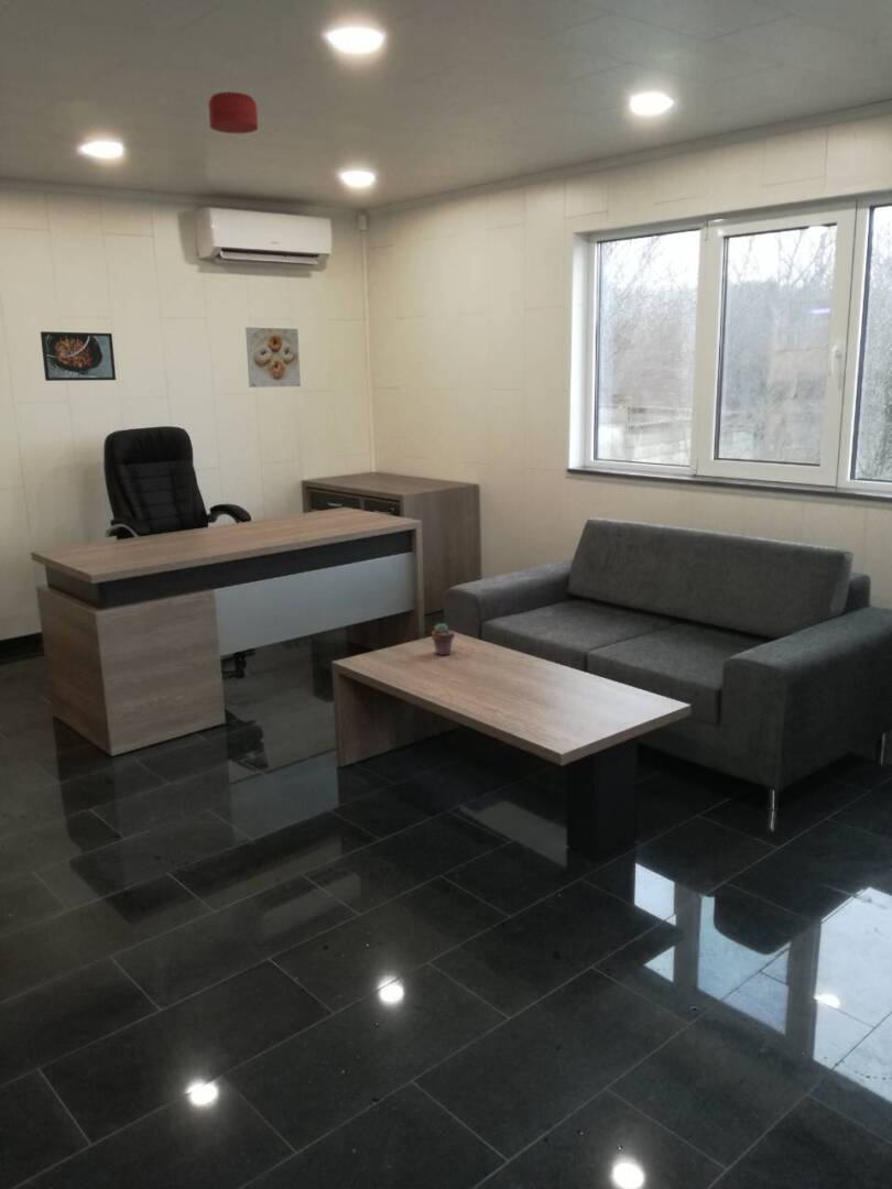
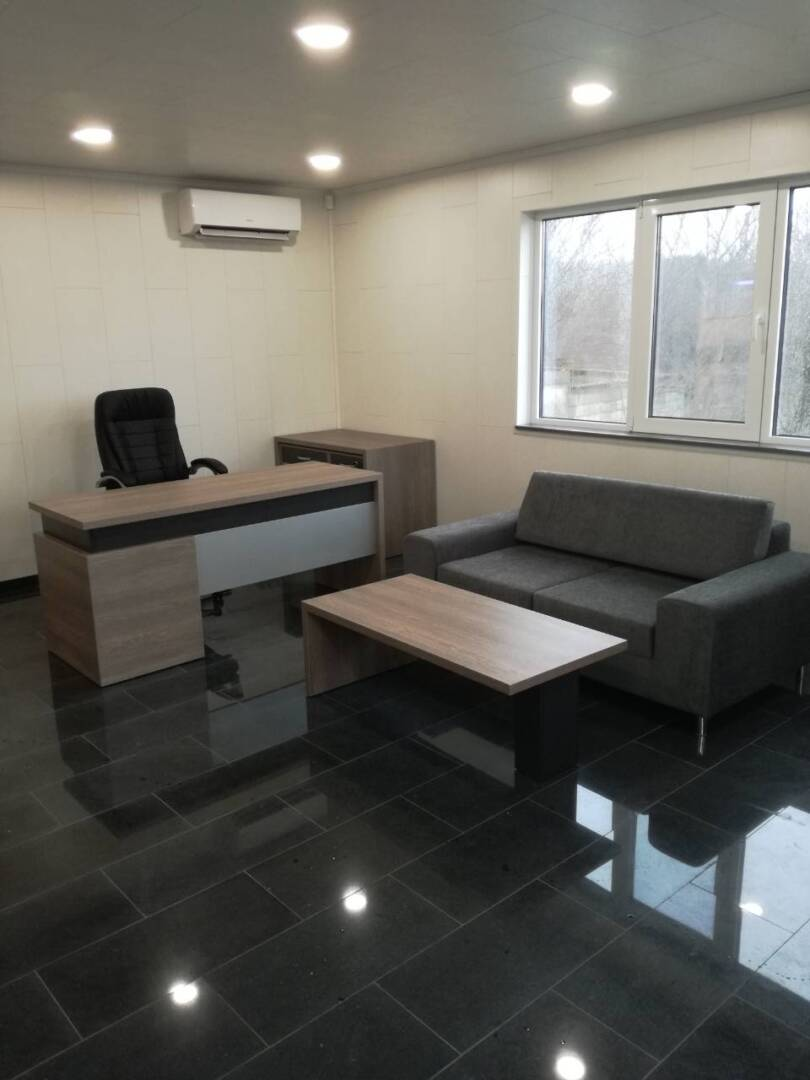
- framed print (273, 357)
- potted succulent (443, 637)
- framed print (78, 356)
- smoke detector (232, 111)
